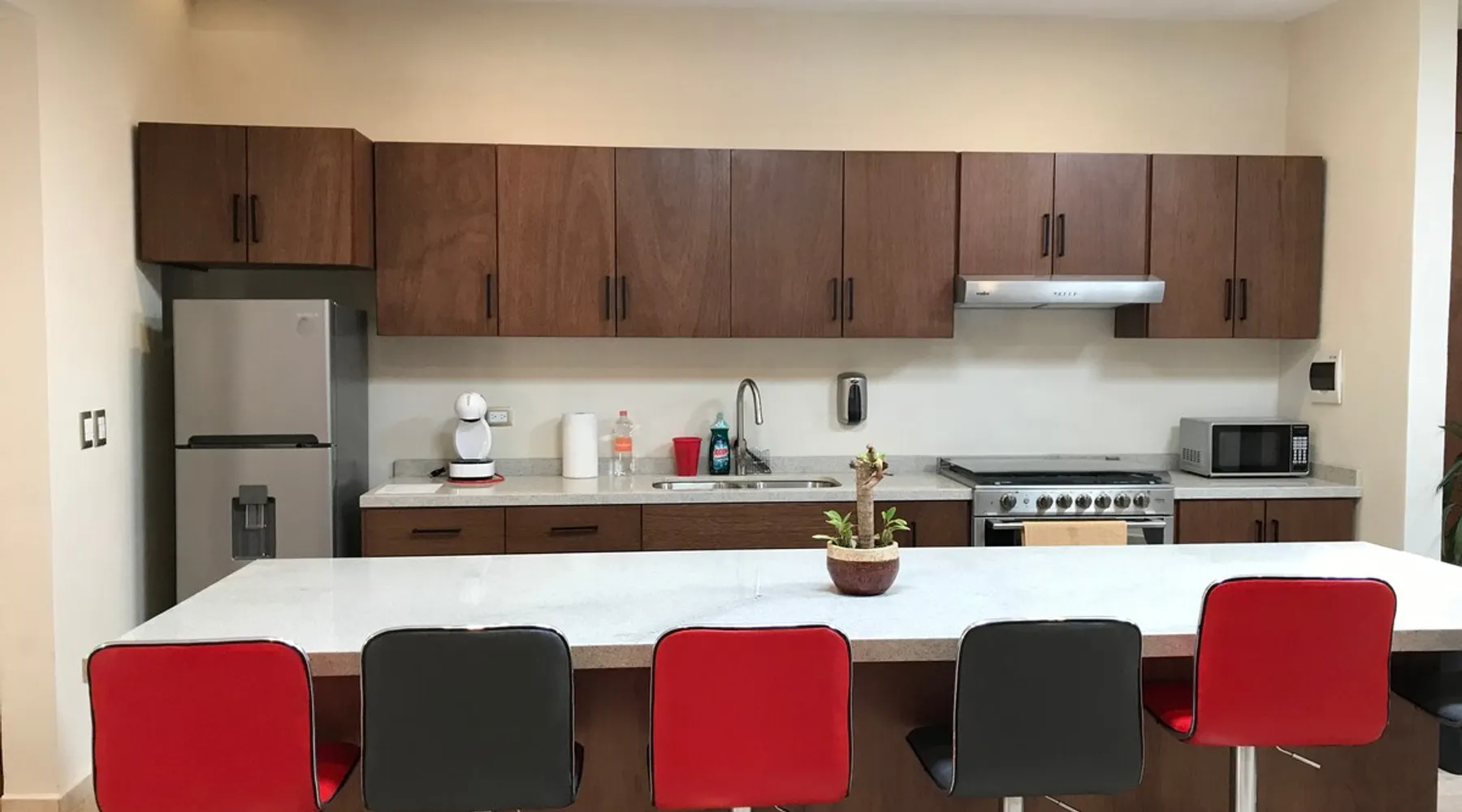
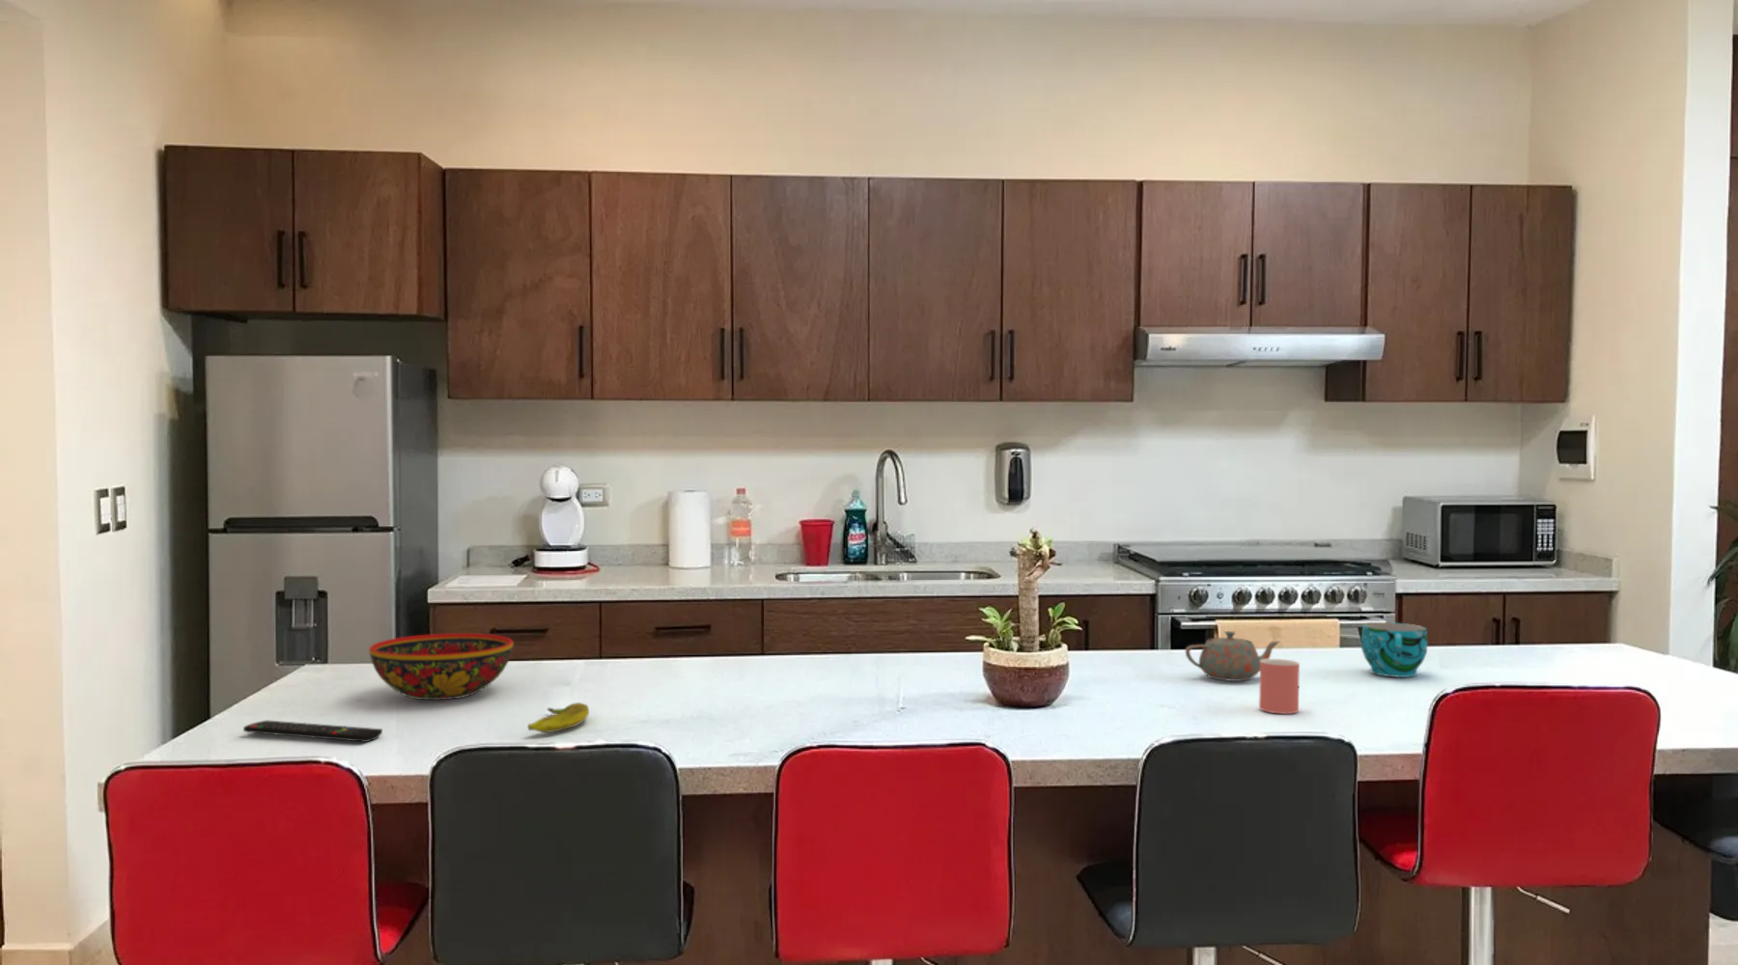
+ bowl (442, 669)
+ cup (1274, 683)
+ remote control (311, 731)
+ banana (561, 715)
+ cup (1396, 650)
+ teapot (1232, 655)
